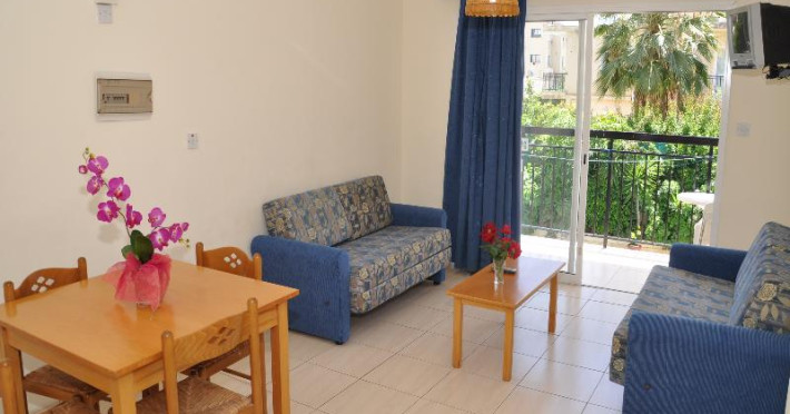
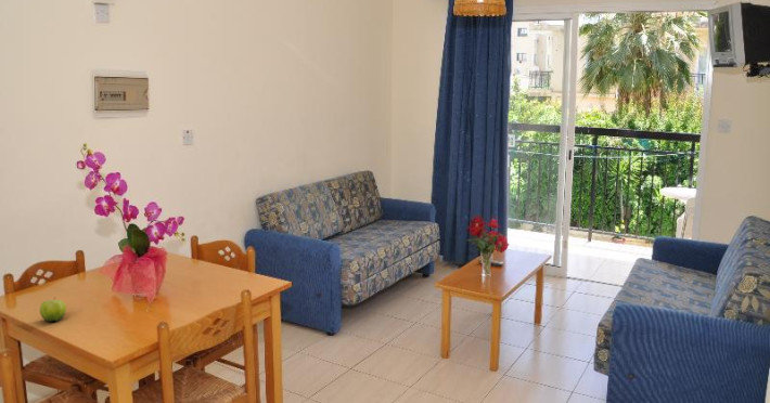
+ fruit (52, 309)
